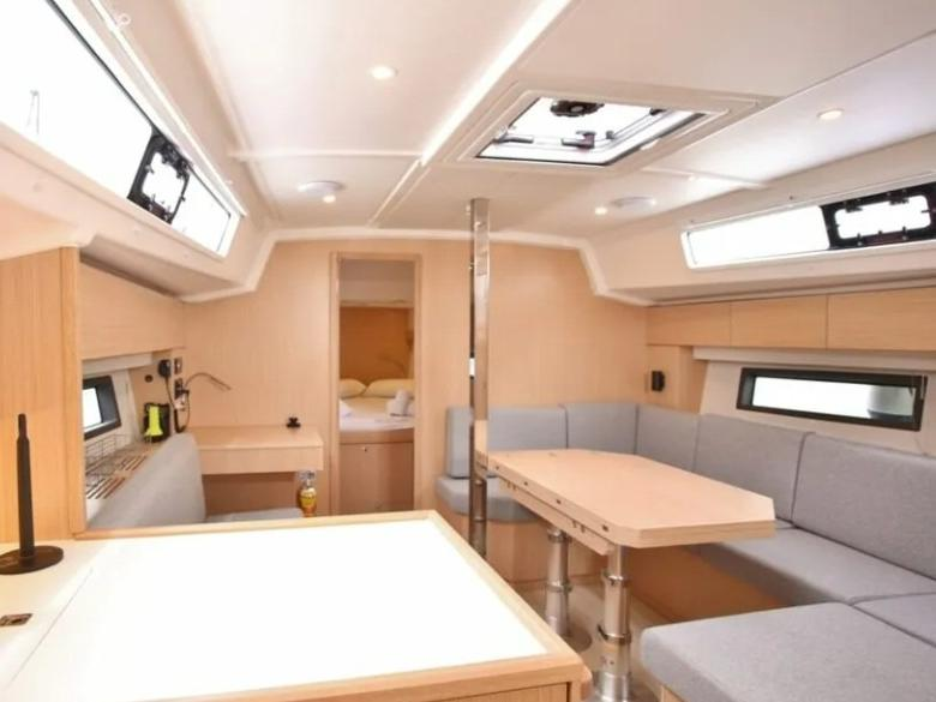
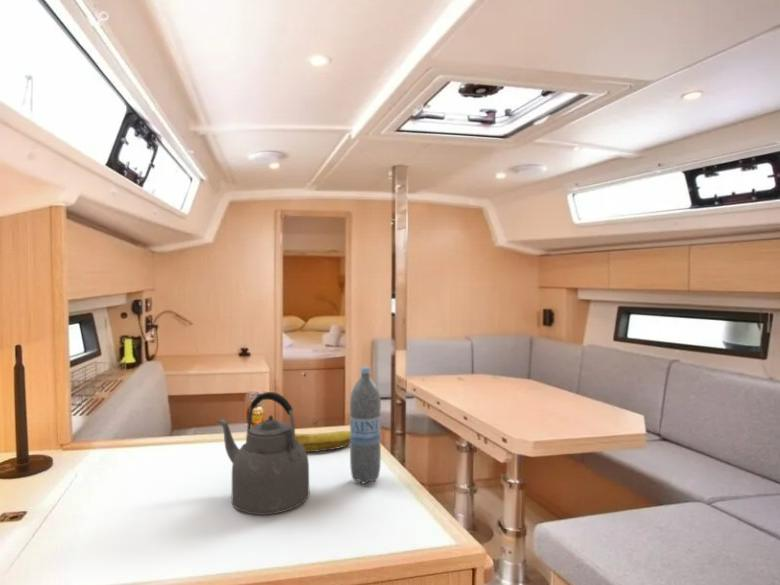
+ banana (311, 437)
+ water bottle (365, 424)
+ kettle (257, 442)
